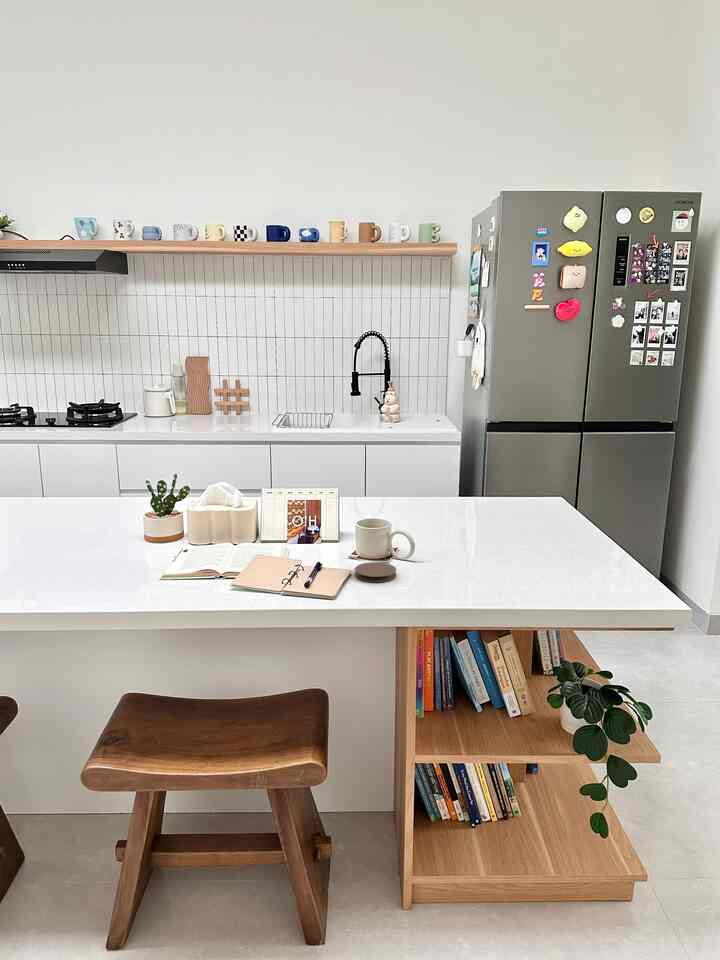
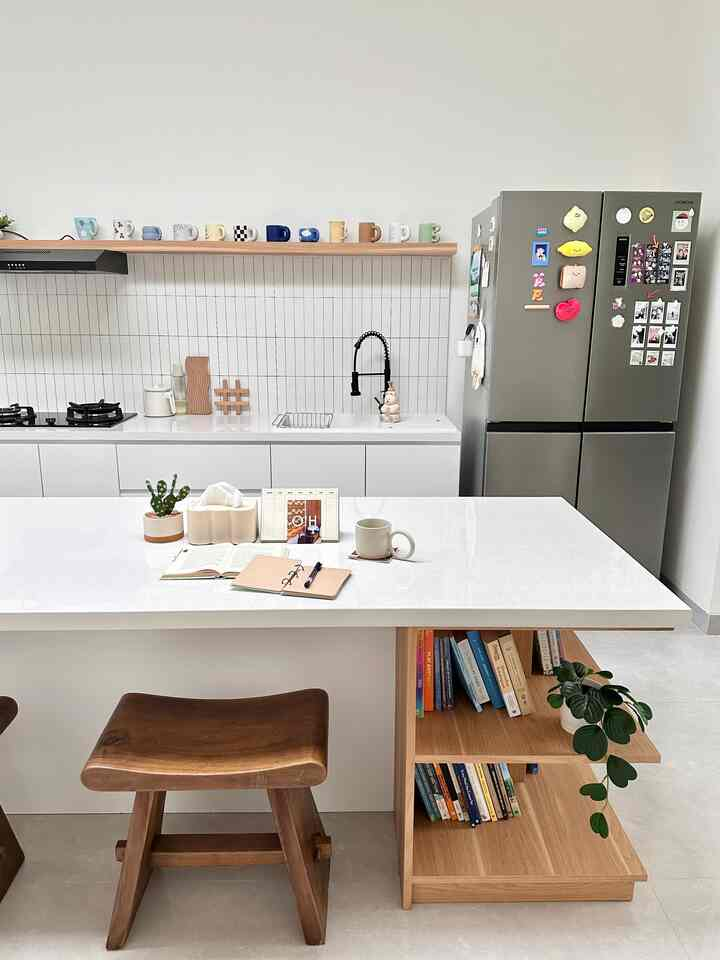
- coaster (375, 571)
